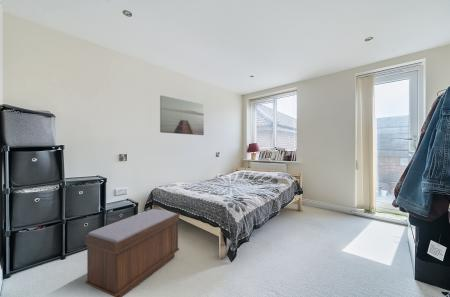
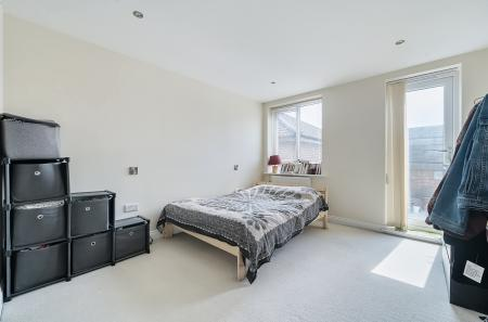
- bench (138, 244)
- wall art (183, 117)
